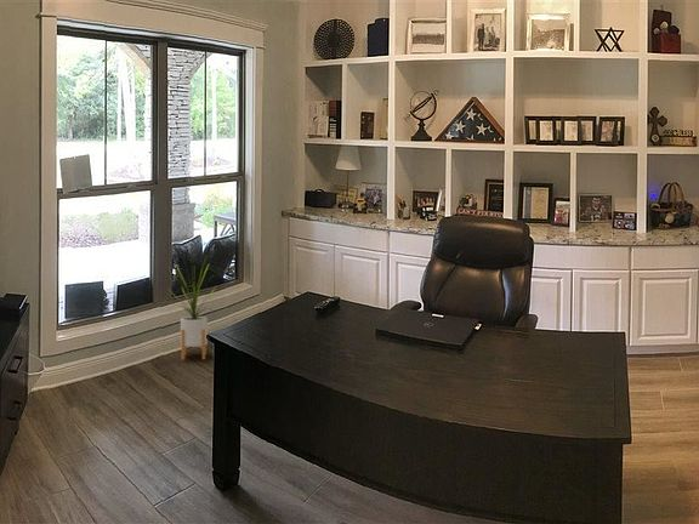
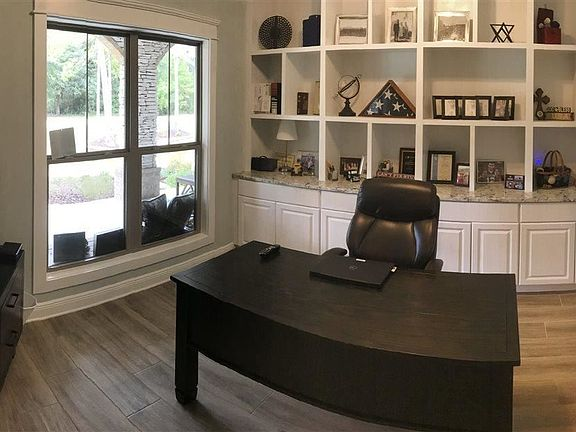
- house plant (193, 306)
